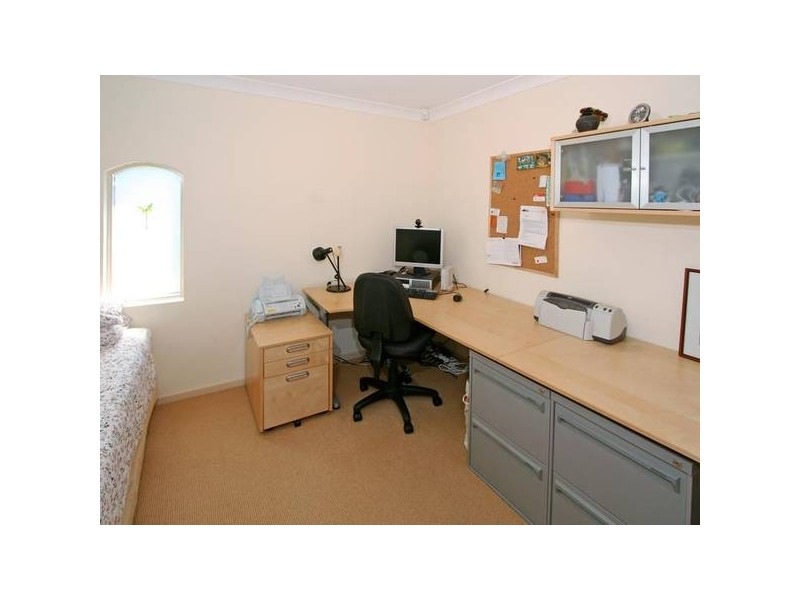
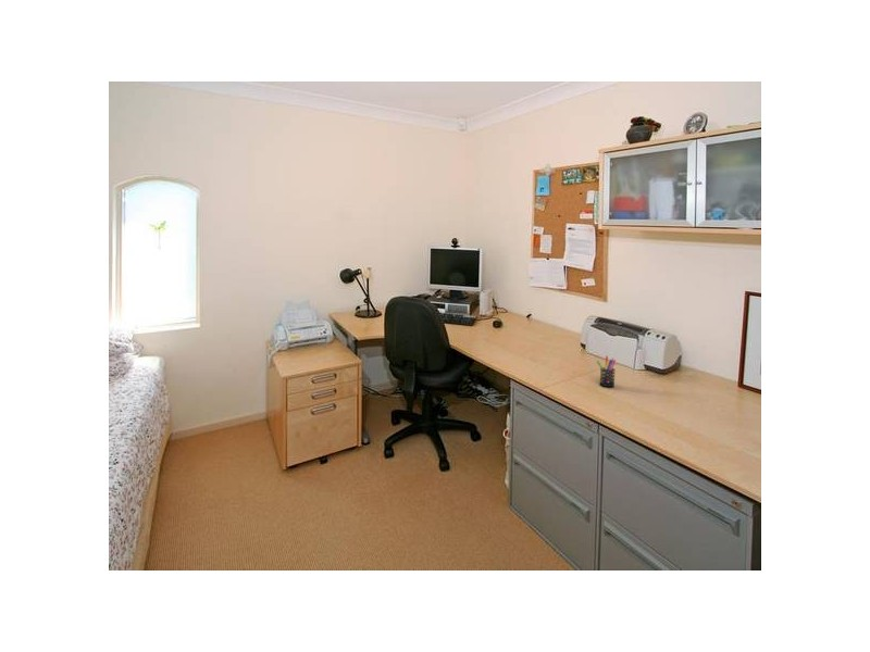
+ pen holder (606, 371)
